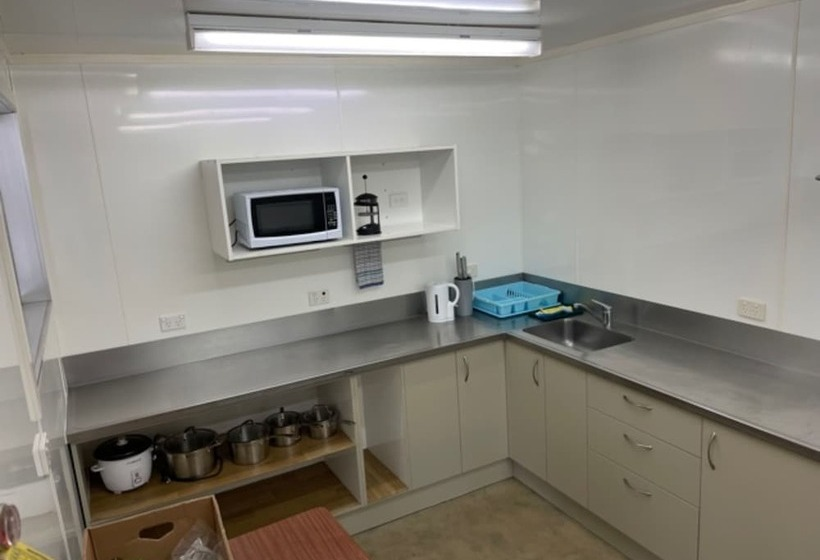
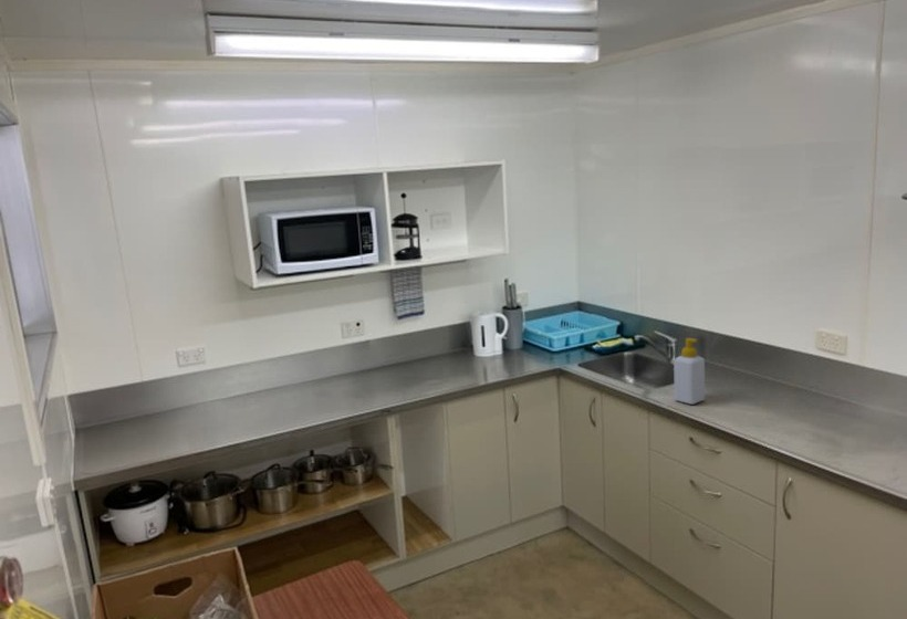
+ soap bottle (689, 369)
